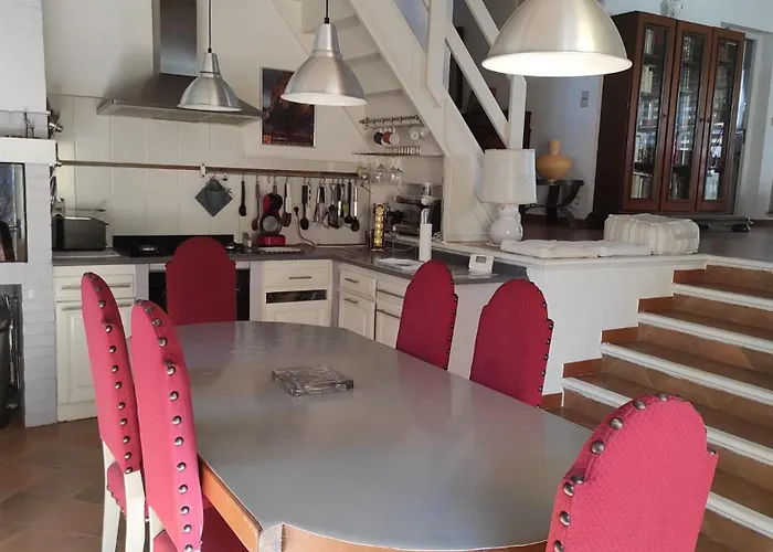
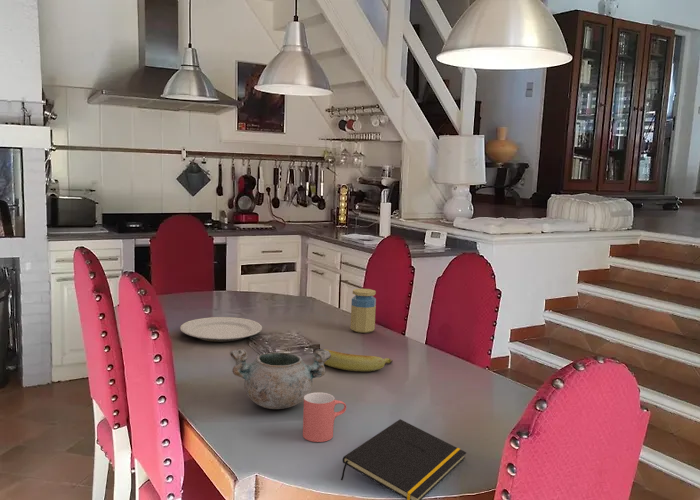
+ chinaware (221, 330)
+ notepad (407, 457)
+ decorative bowl (280, 375)
+ jar (363, 310)
+ banana (358, 356)
+ cup (325, 415)
